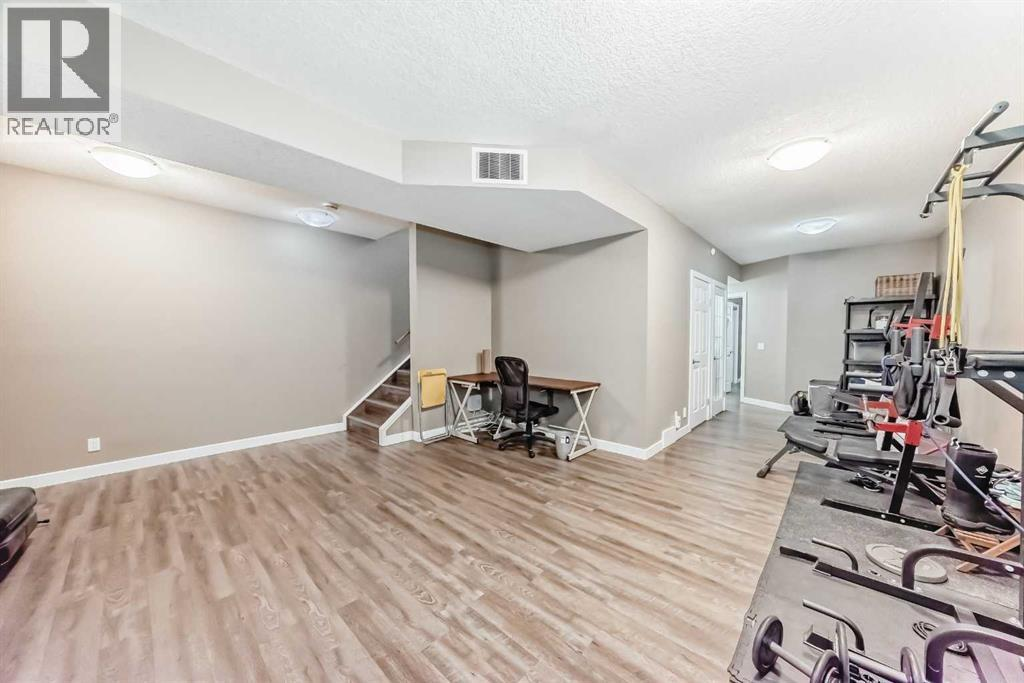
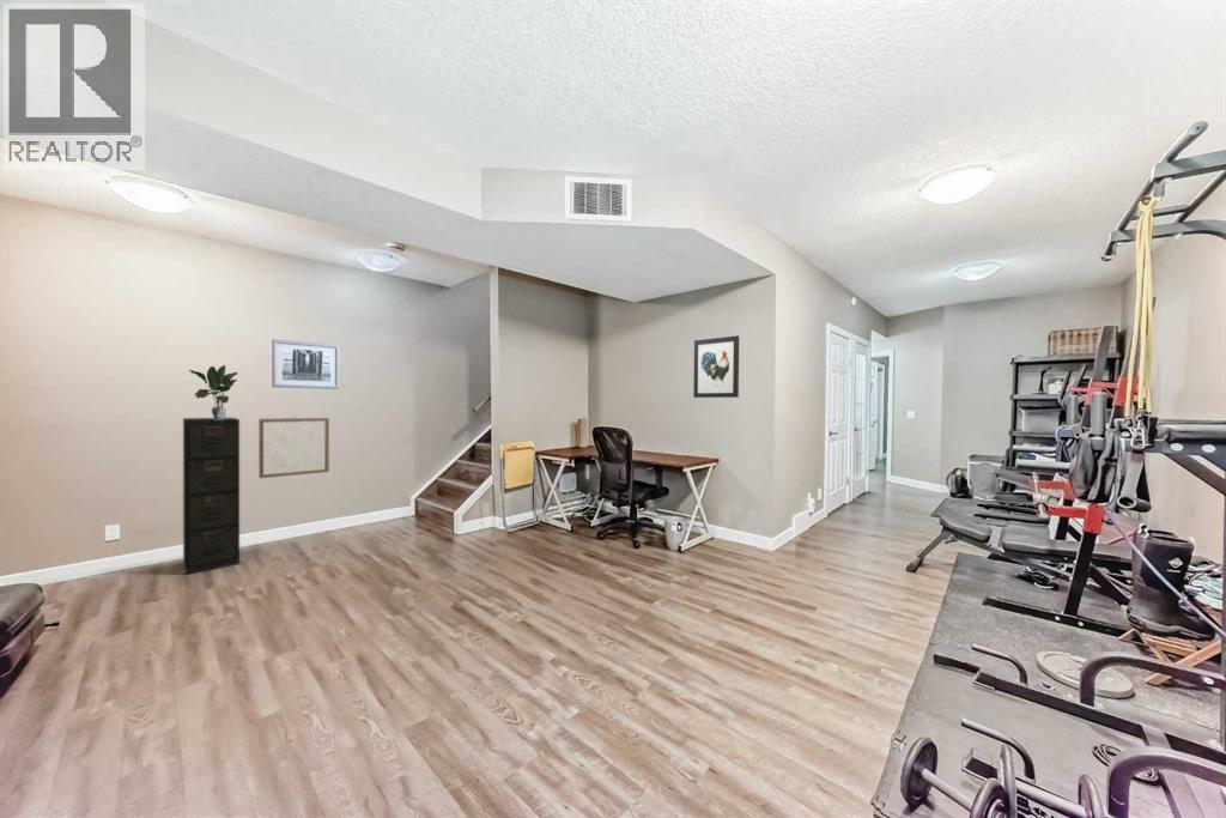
+ wall art (306, 365)
+ wall art (715, 368)
+ potted plant (214, 392)
+ filing cabinet (211, 490)
+ wall art (295, 444)
